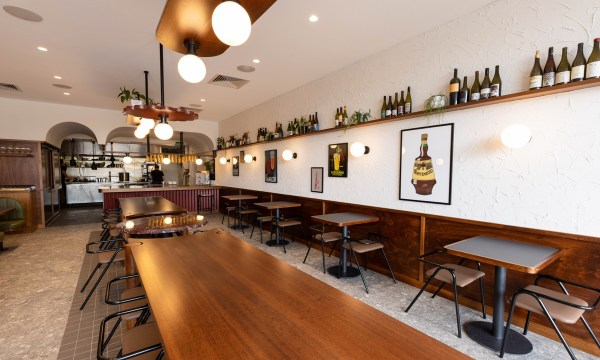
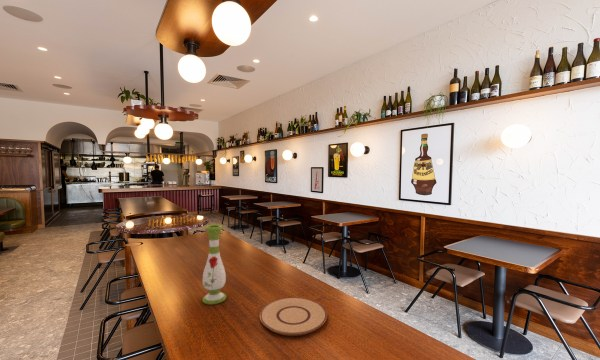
+ vase (214, 262)
+ plate (293, 315)
